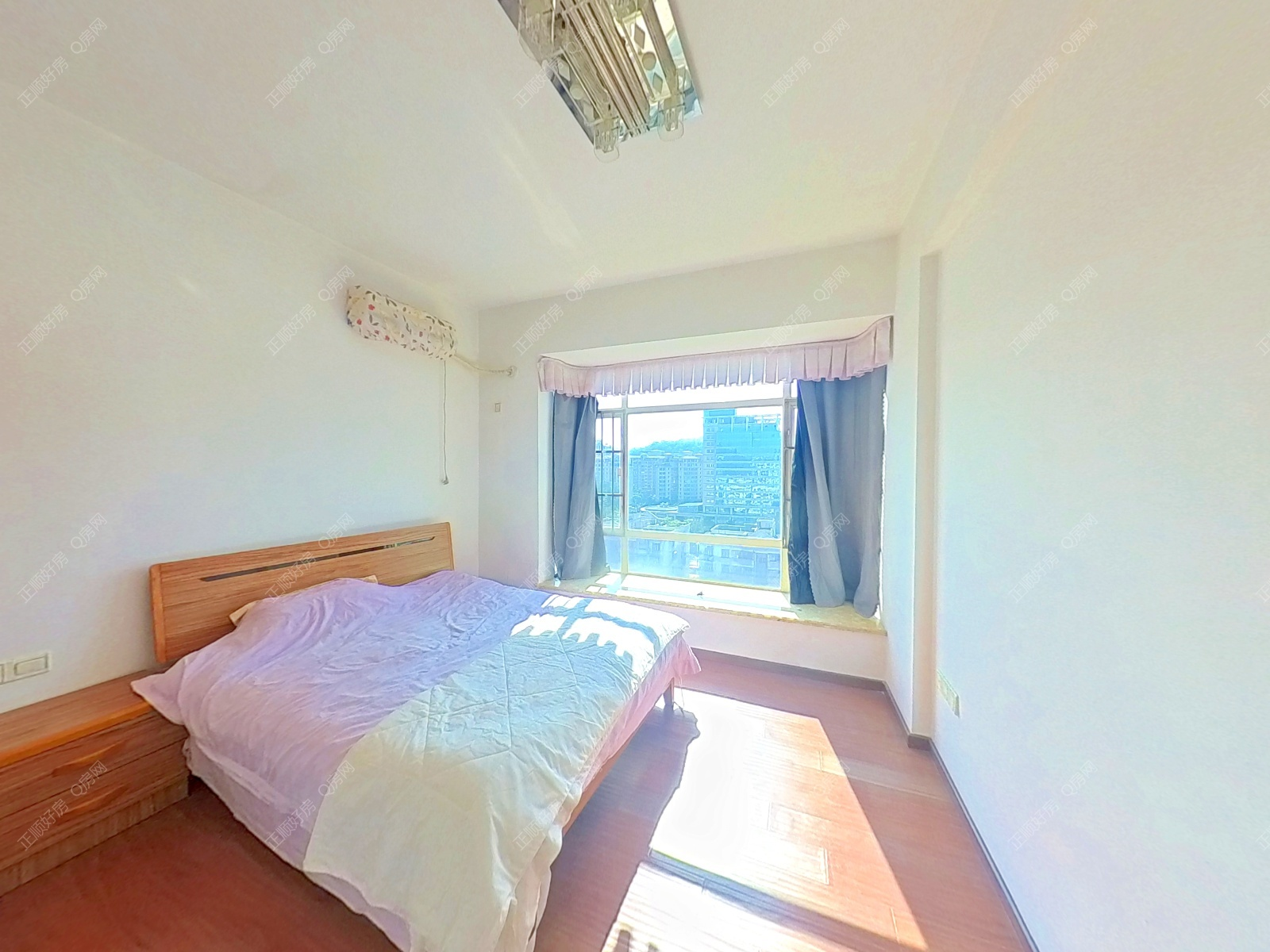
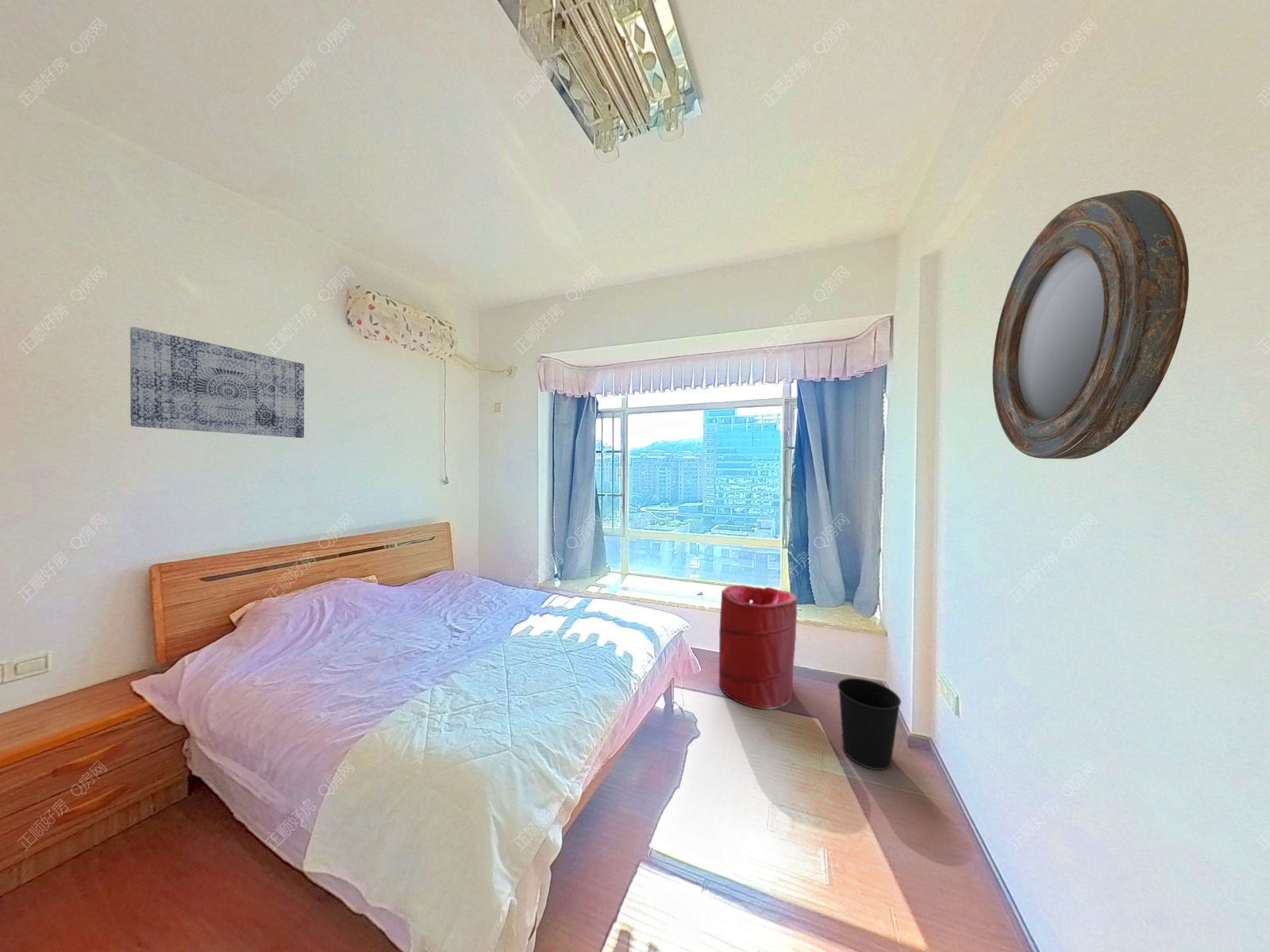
+ laundry hamper (756, 639)
+ wastebasket (867, 724)
+ home mirror (1060, 338)
+ wall art (229, 390)
